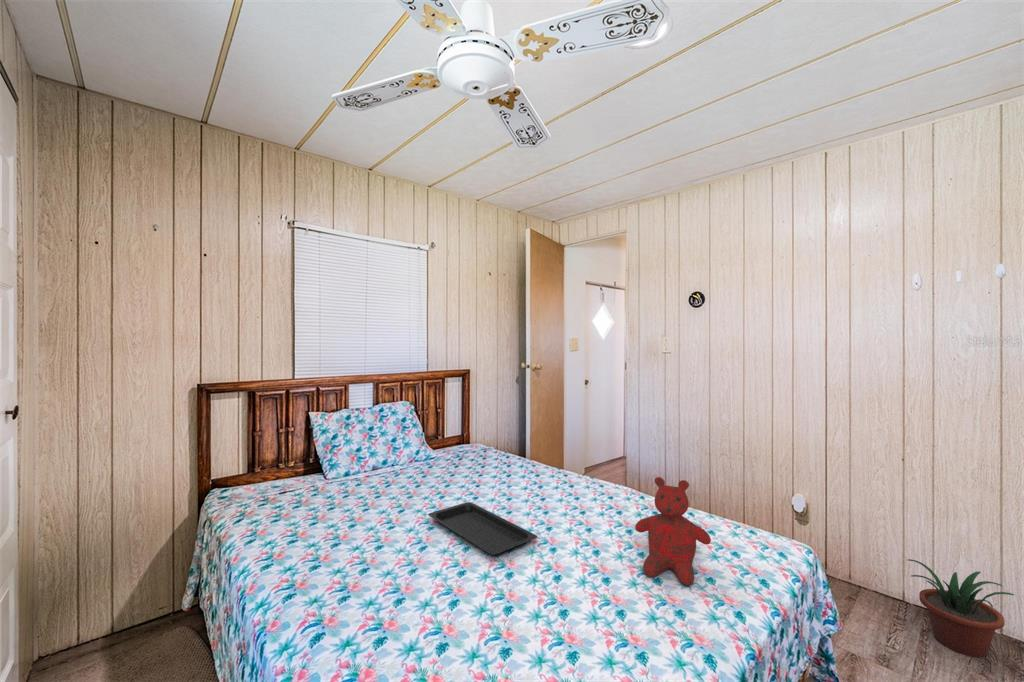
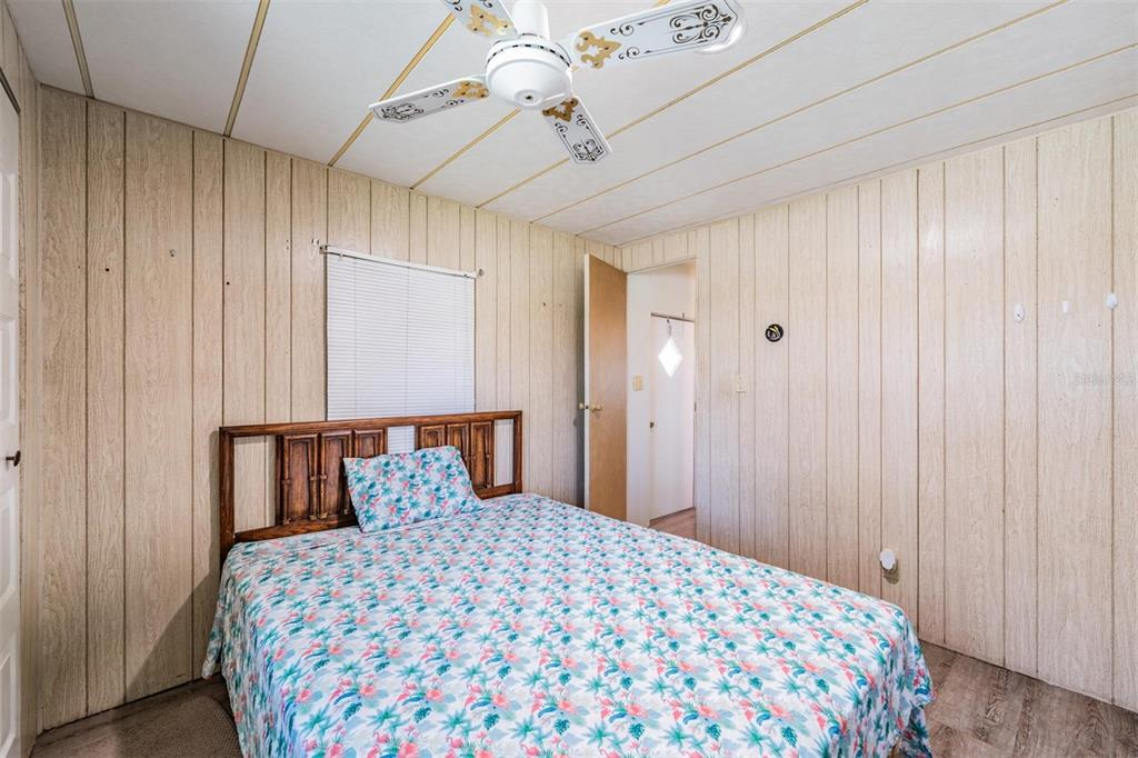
- teddy bear (670, 526)
- potted plant (957, 606)
- serving tray (479, 527)
